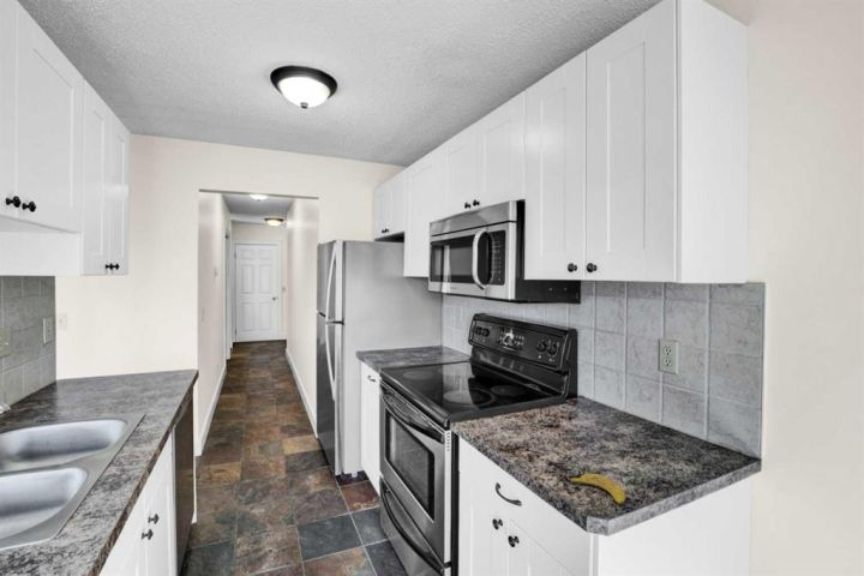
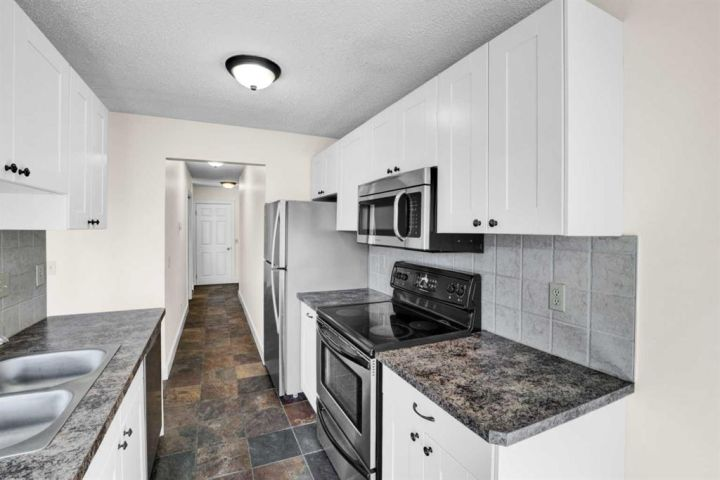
- banana (598, 485)
